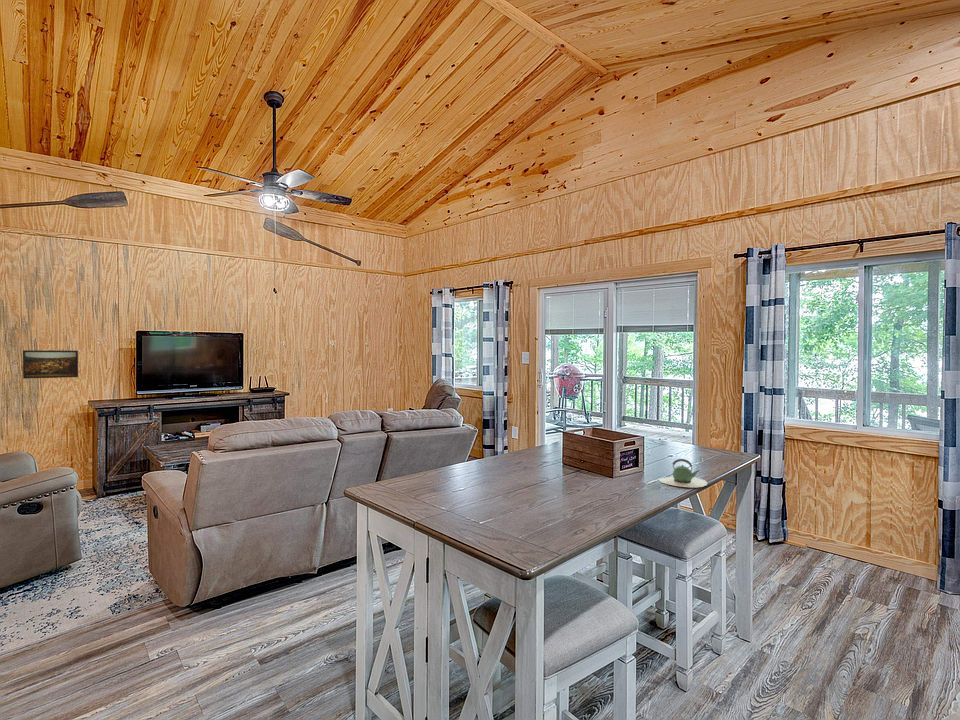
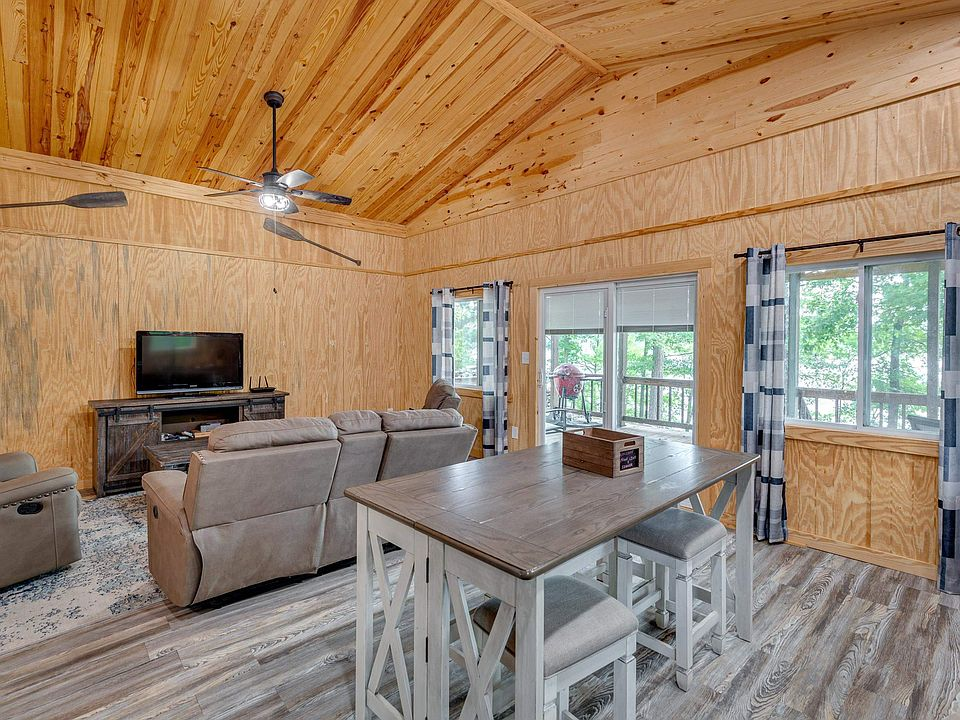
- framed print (51, 364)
- teapot (682, 469)
